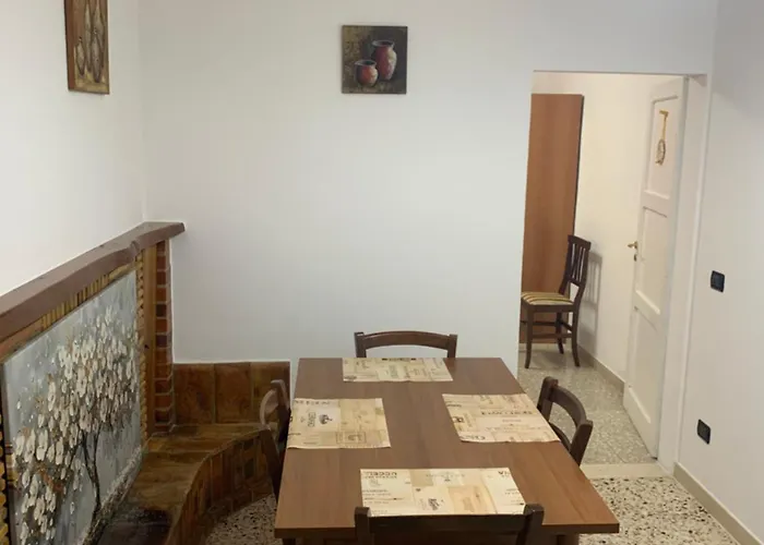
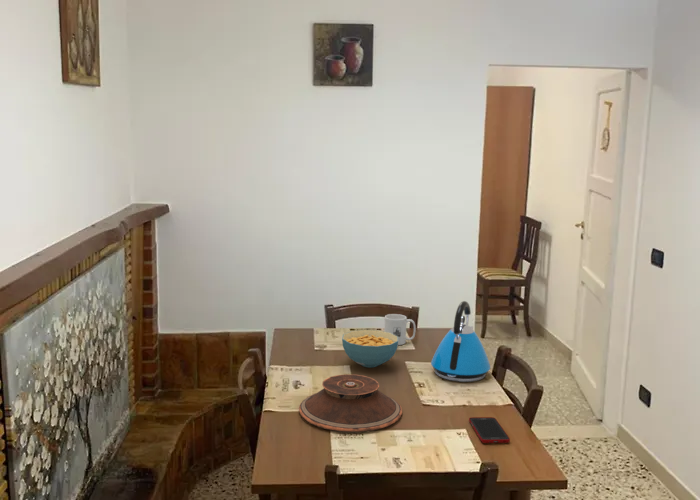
+ plate (350, 397)
+ mug (399, 329)
+ cell phone (488, 429)
+ cereal bowl (369, 351)
+ kettle (461, 338)
